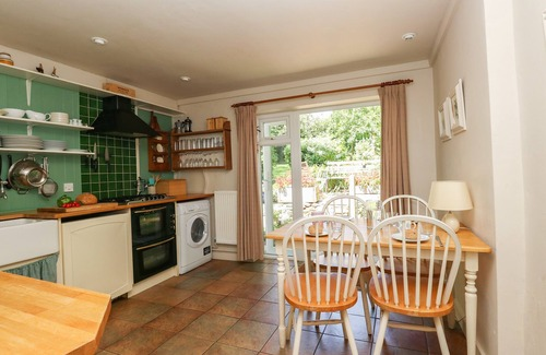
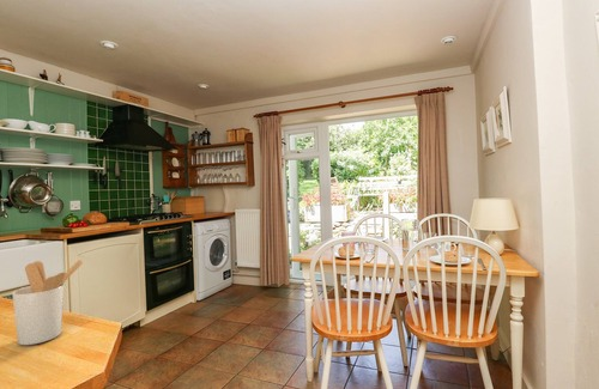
+ utensil holder (52, 297)
